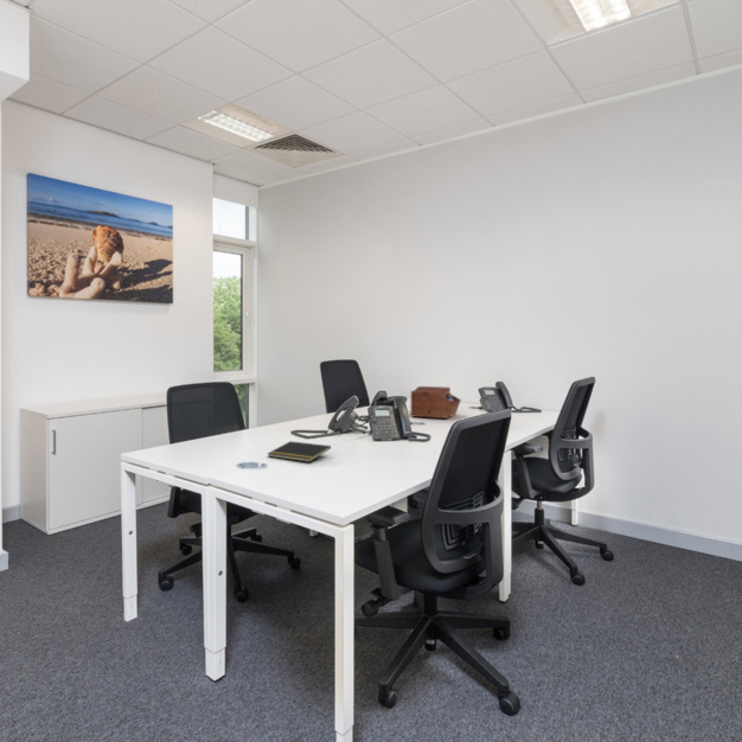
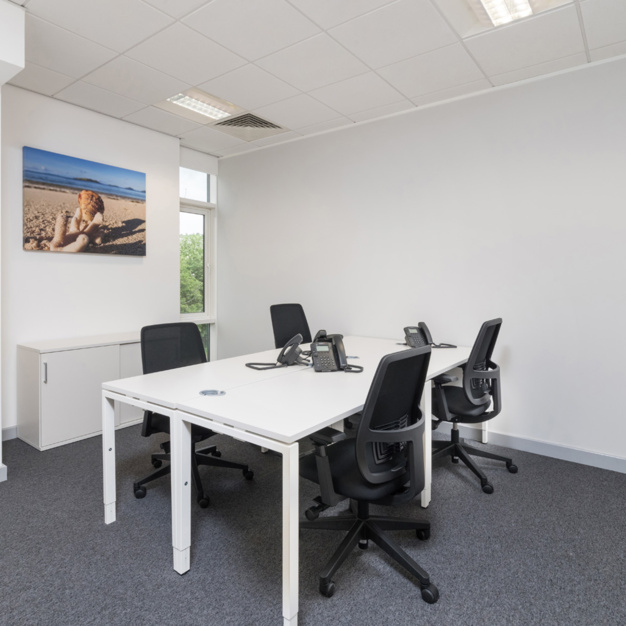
- sewing box (435, 402)
- notepad (299, 450)
